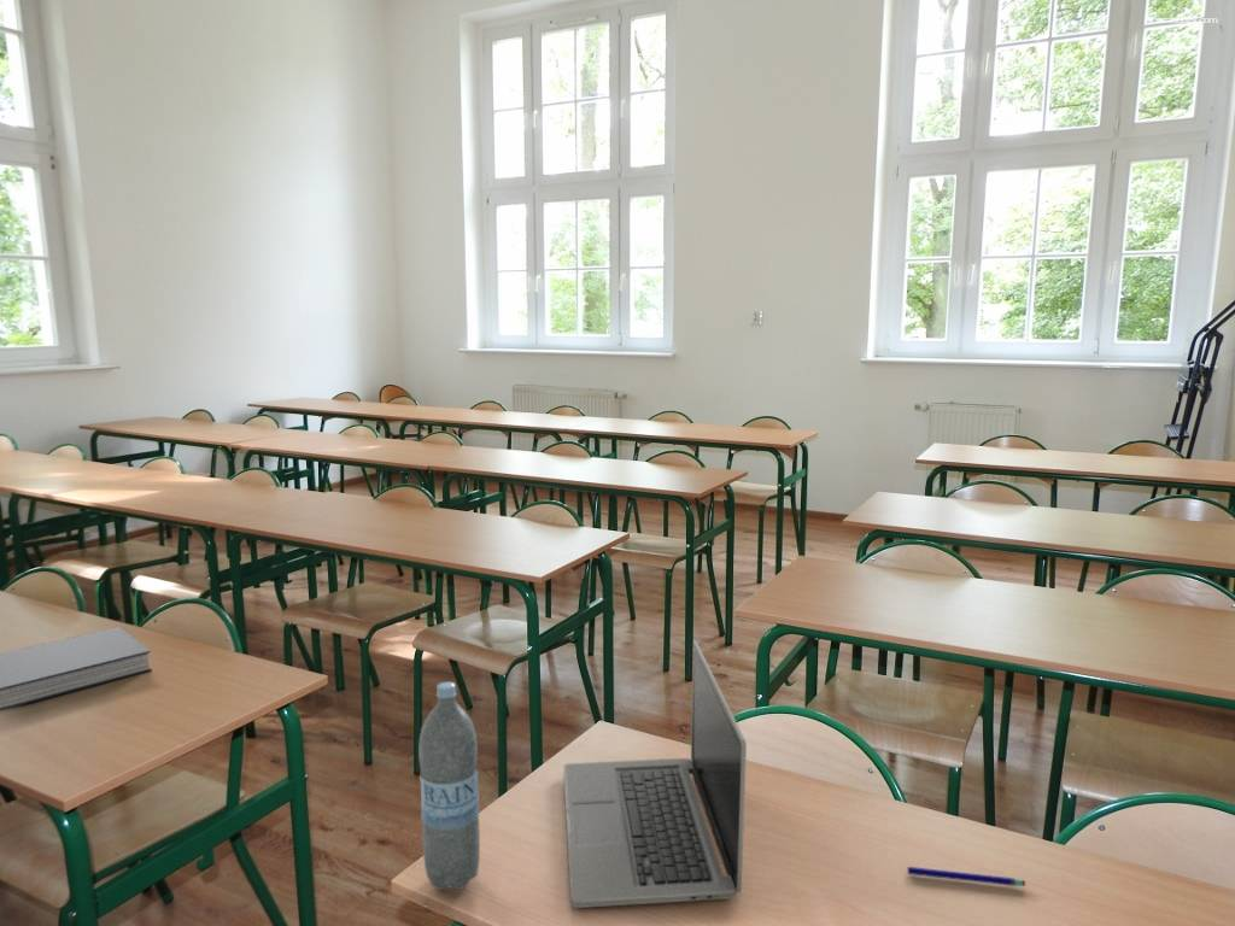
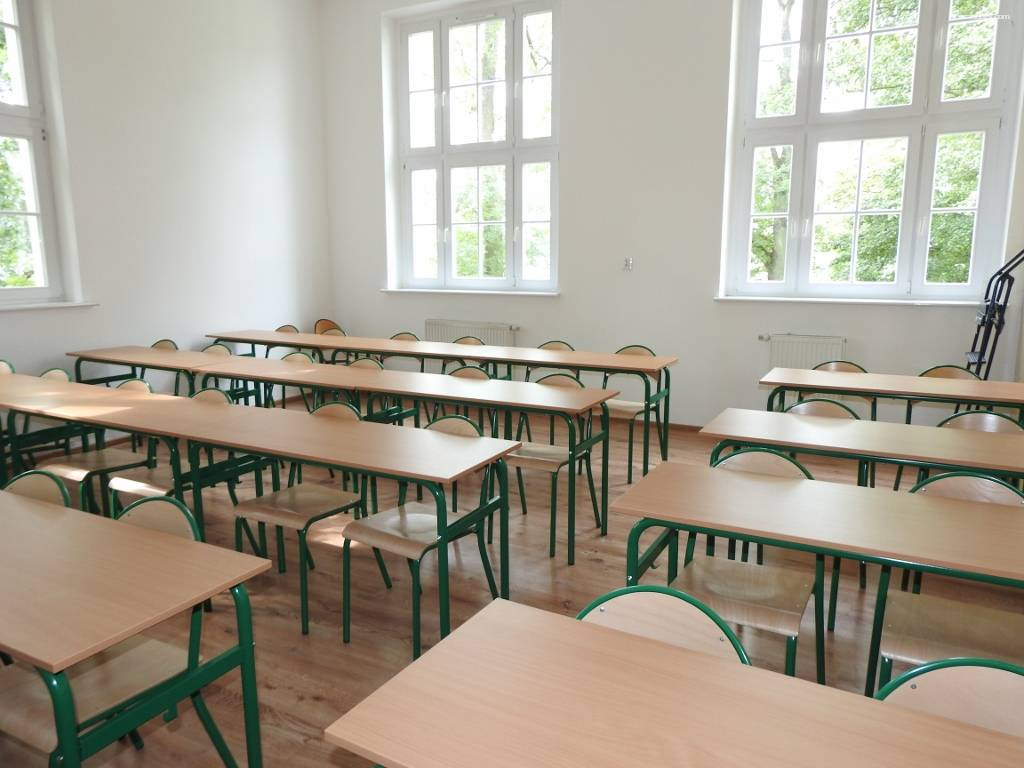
- book (63, 664)
- water bottle (449, 785)
- pen (965, 877)
- laptop (642, 760)
